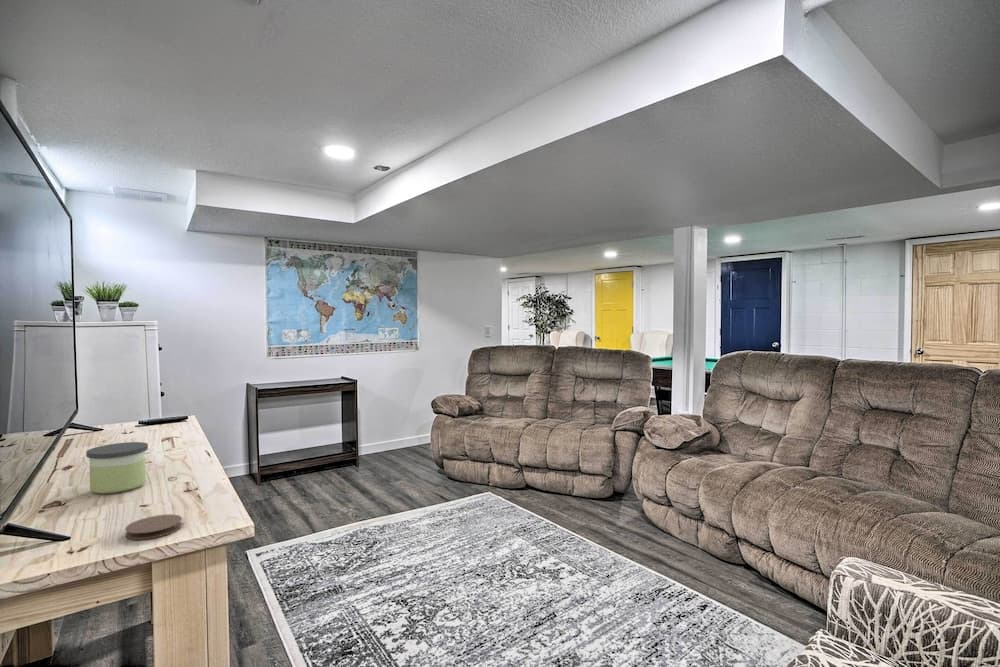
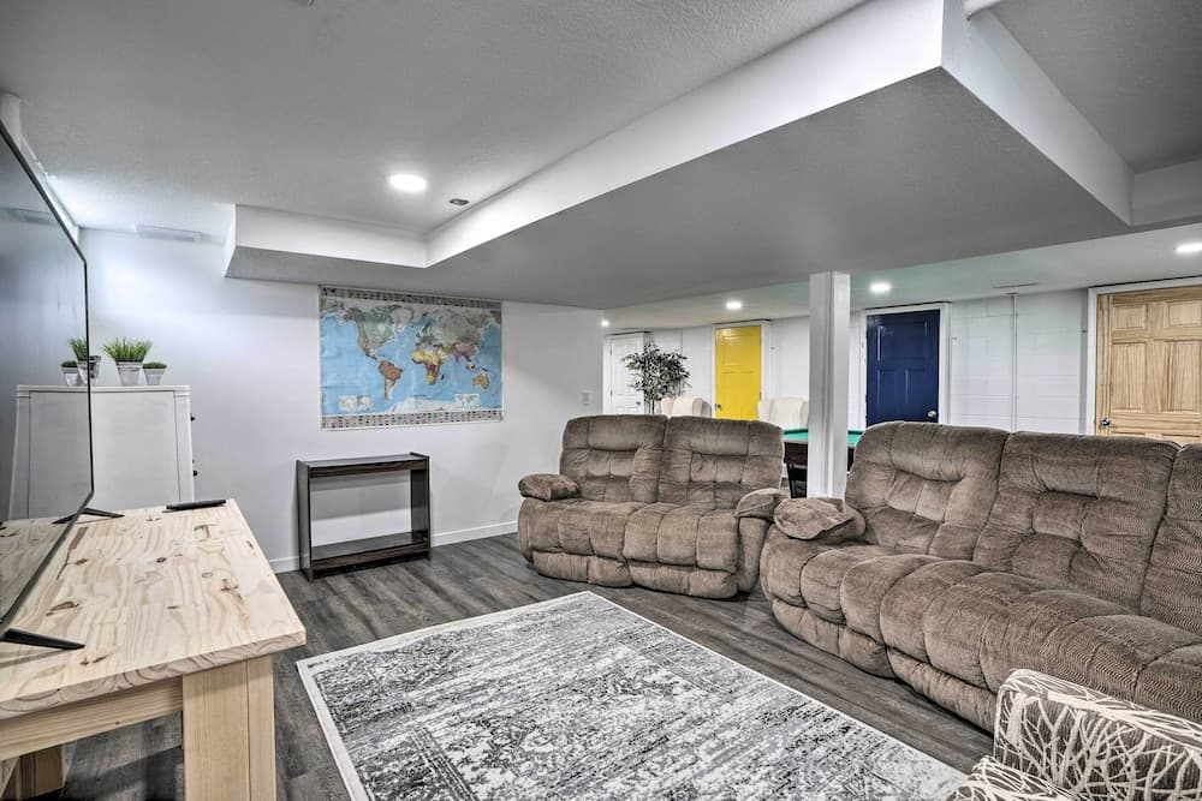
- coaster (154, 526)
- candle (118, 467)
